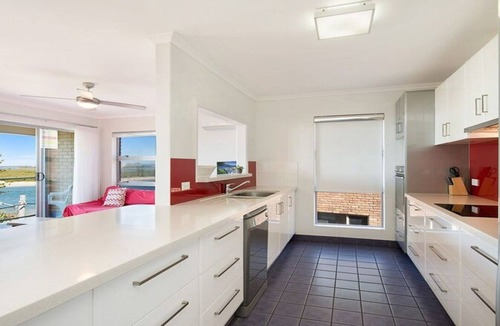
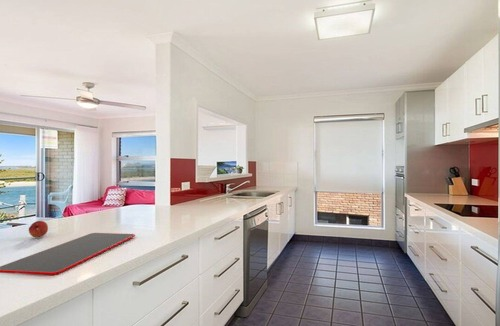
+ cutting board (78, 249)
+ fruit (38, 228)
